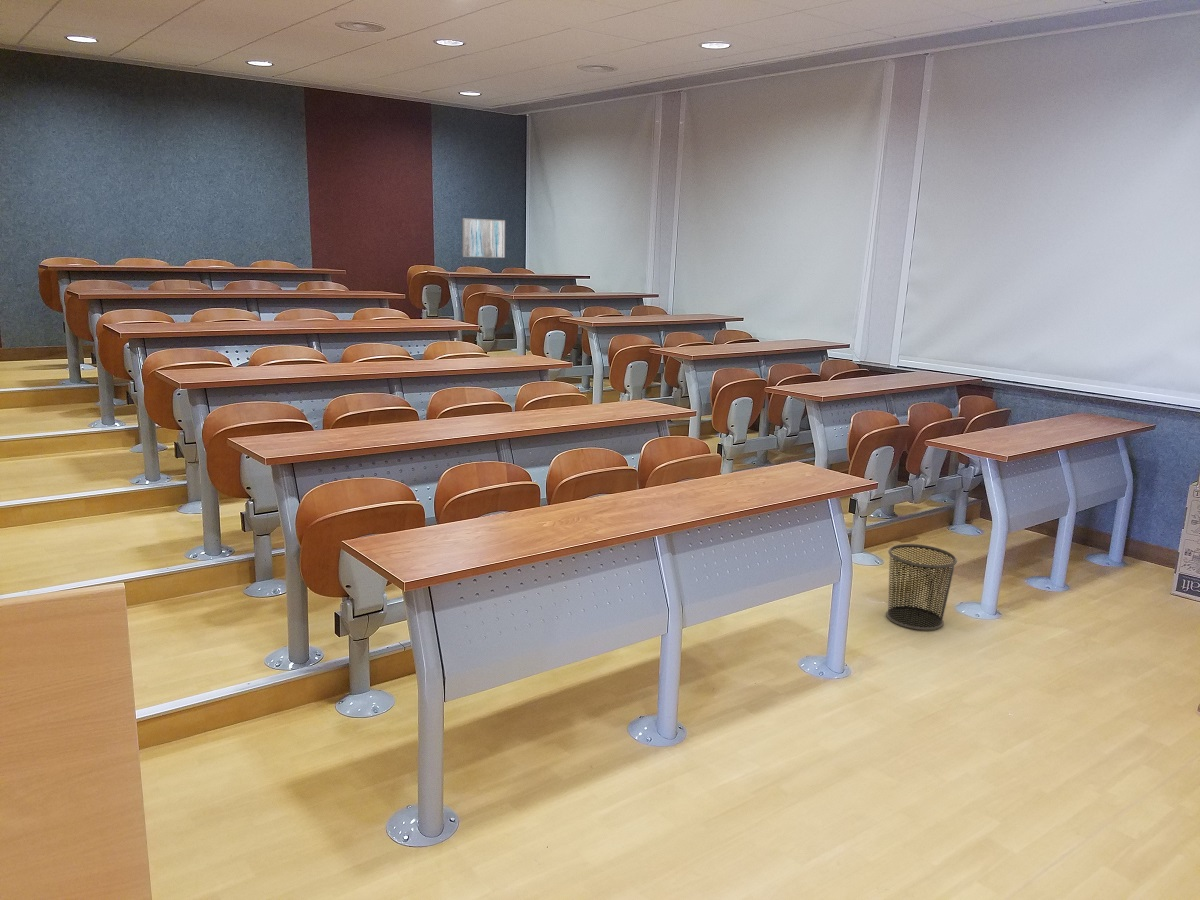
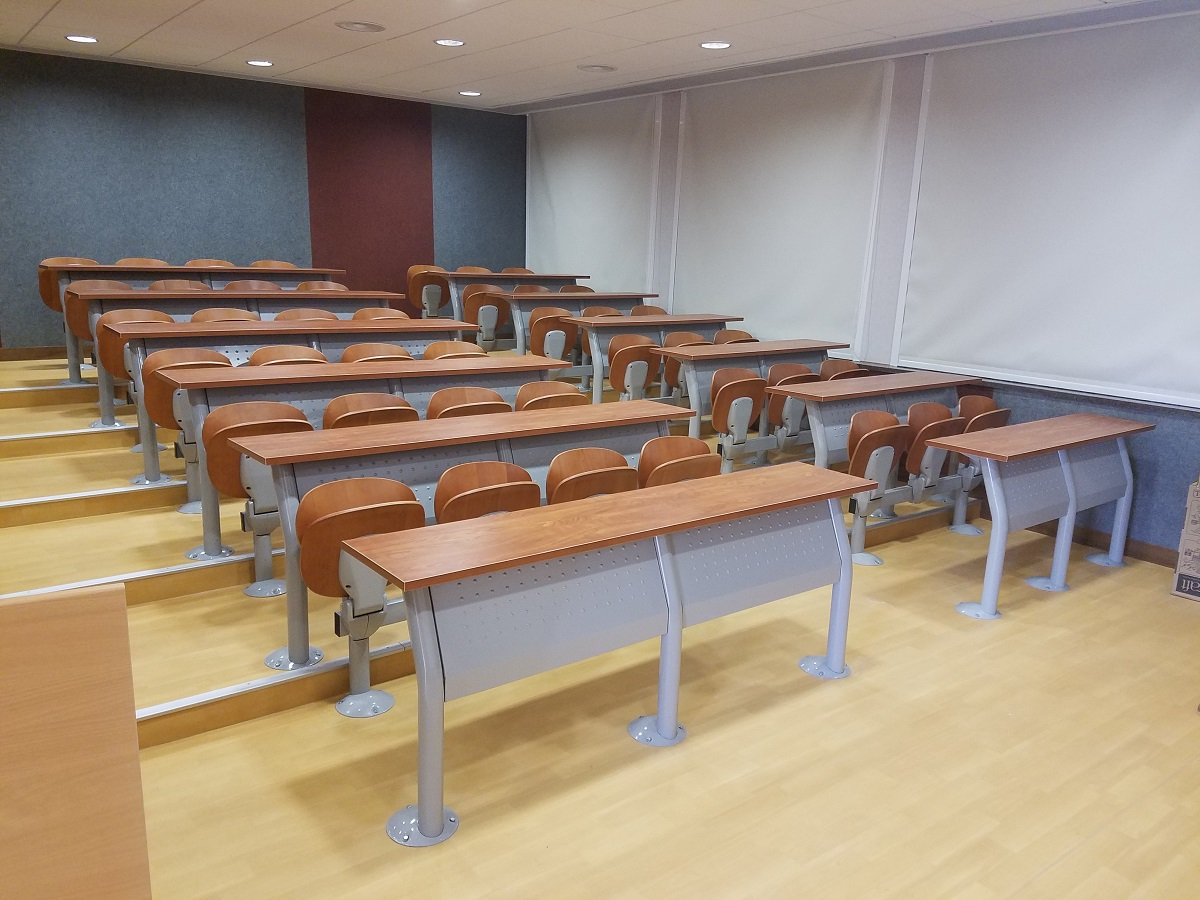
- waste bin (918, 586)
- wall art (484, 238)
